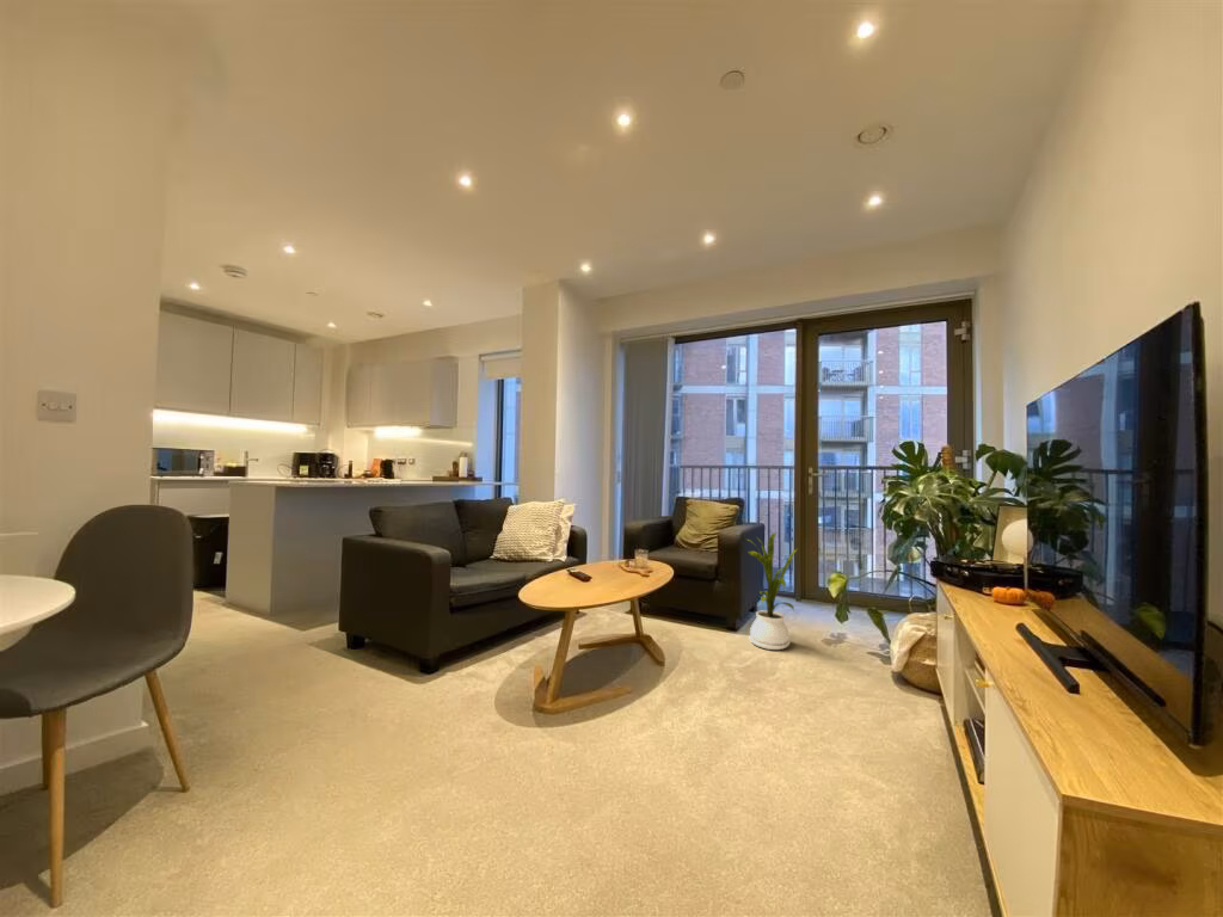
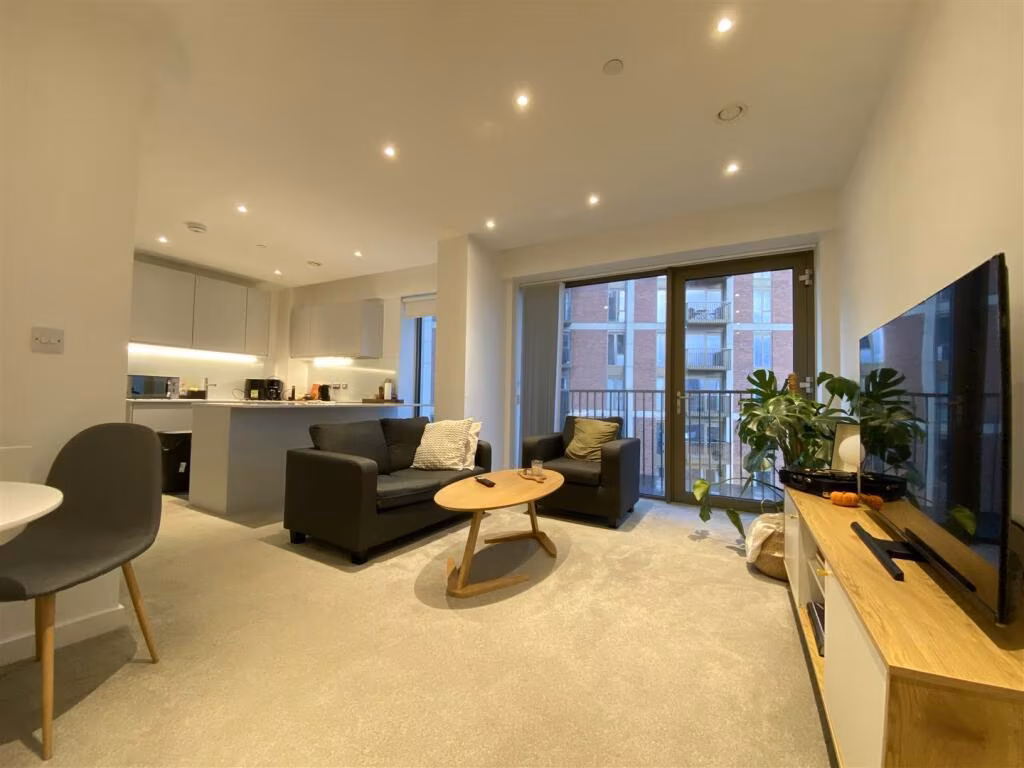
- house plant (769, 585)
